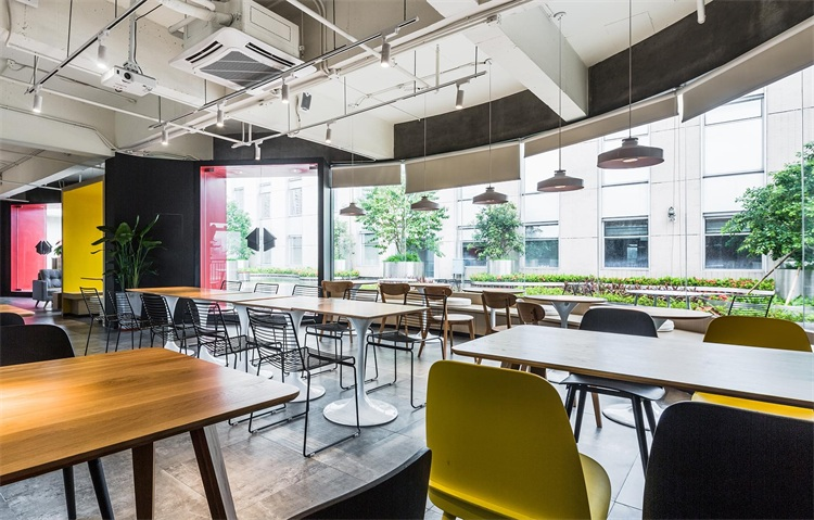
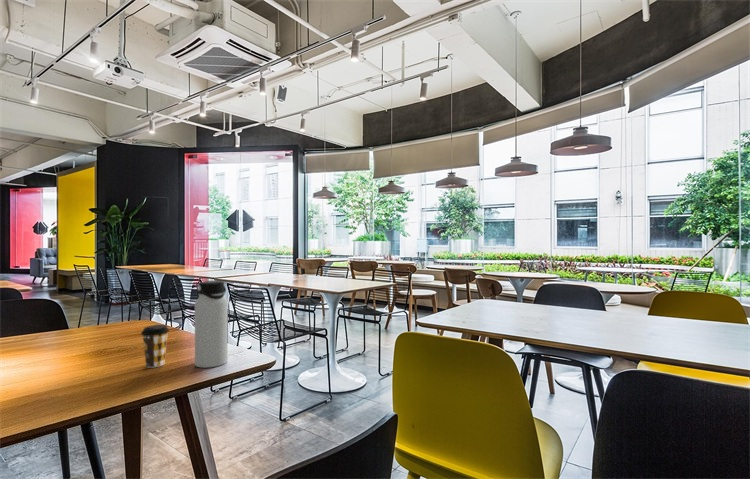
+ coffee cup (155, 345)
+ water bottle (211, 322)
